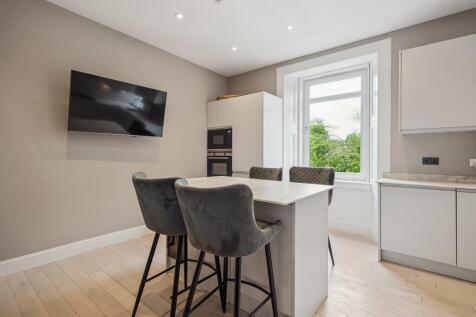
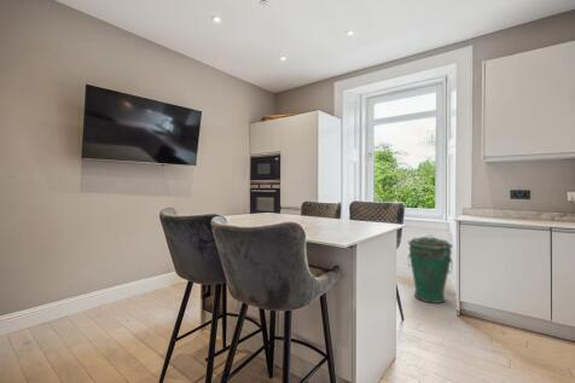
+ trash can (429, 266)
